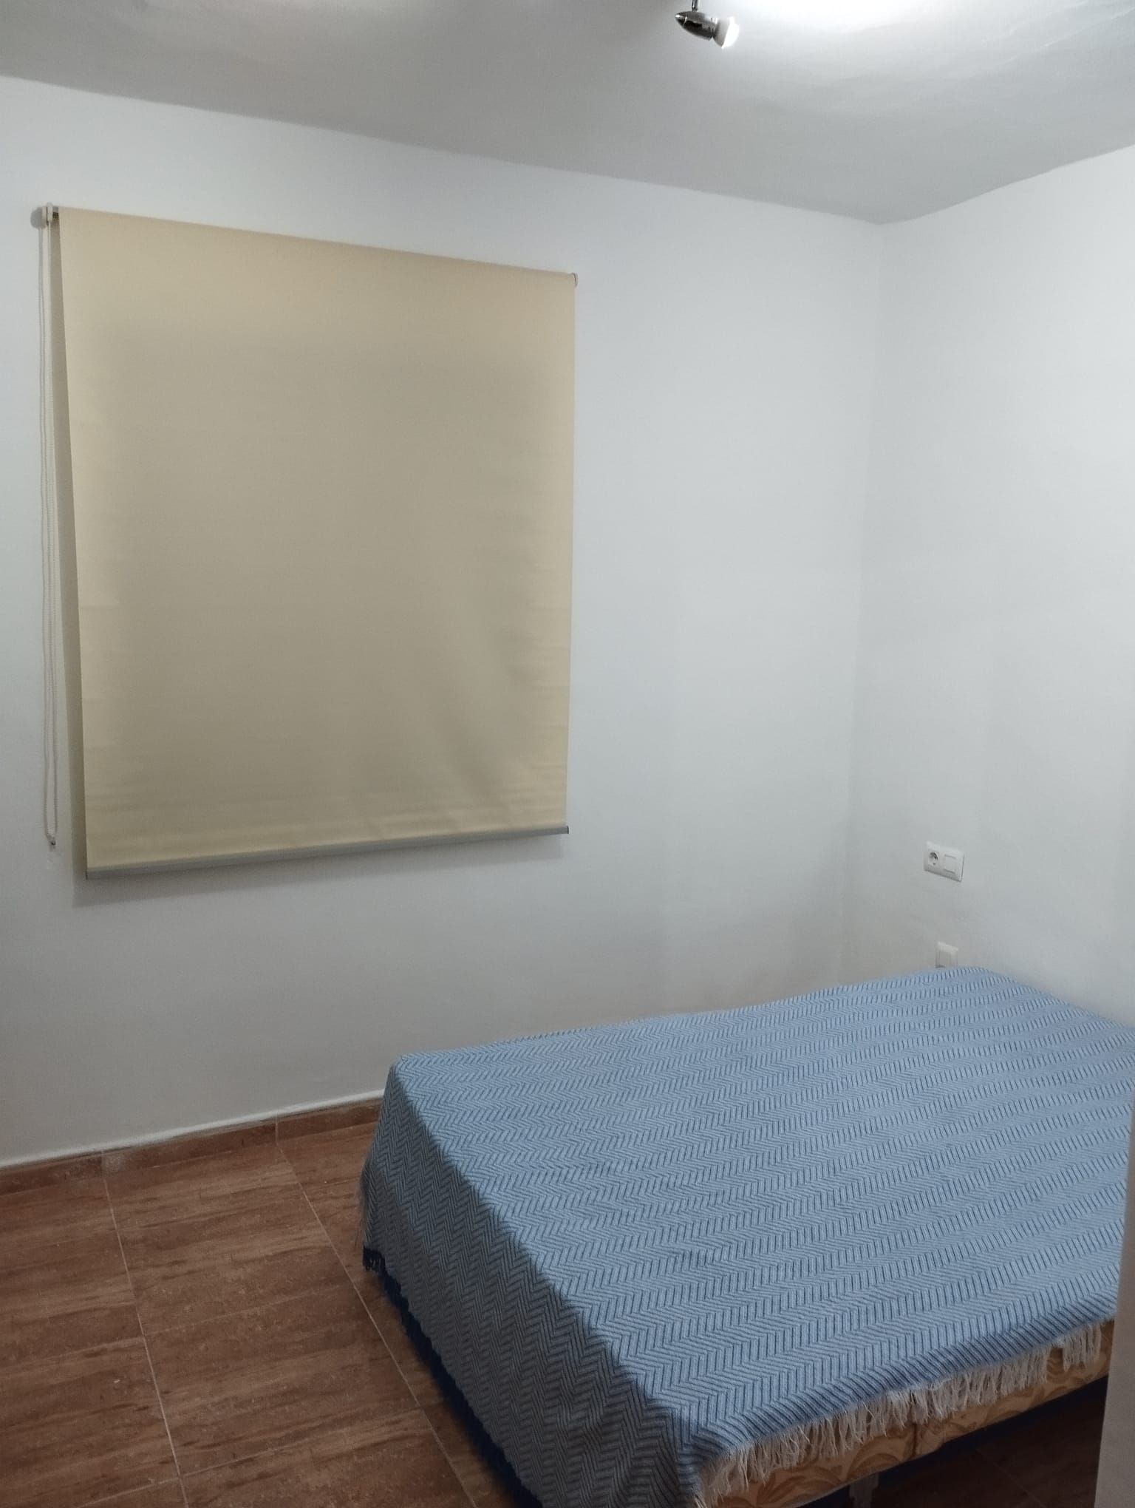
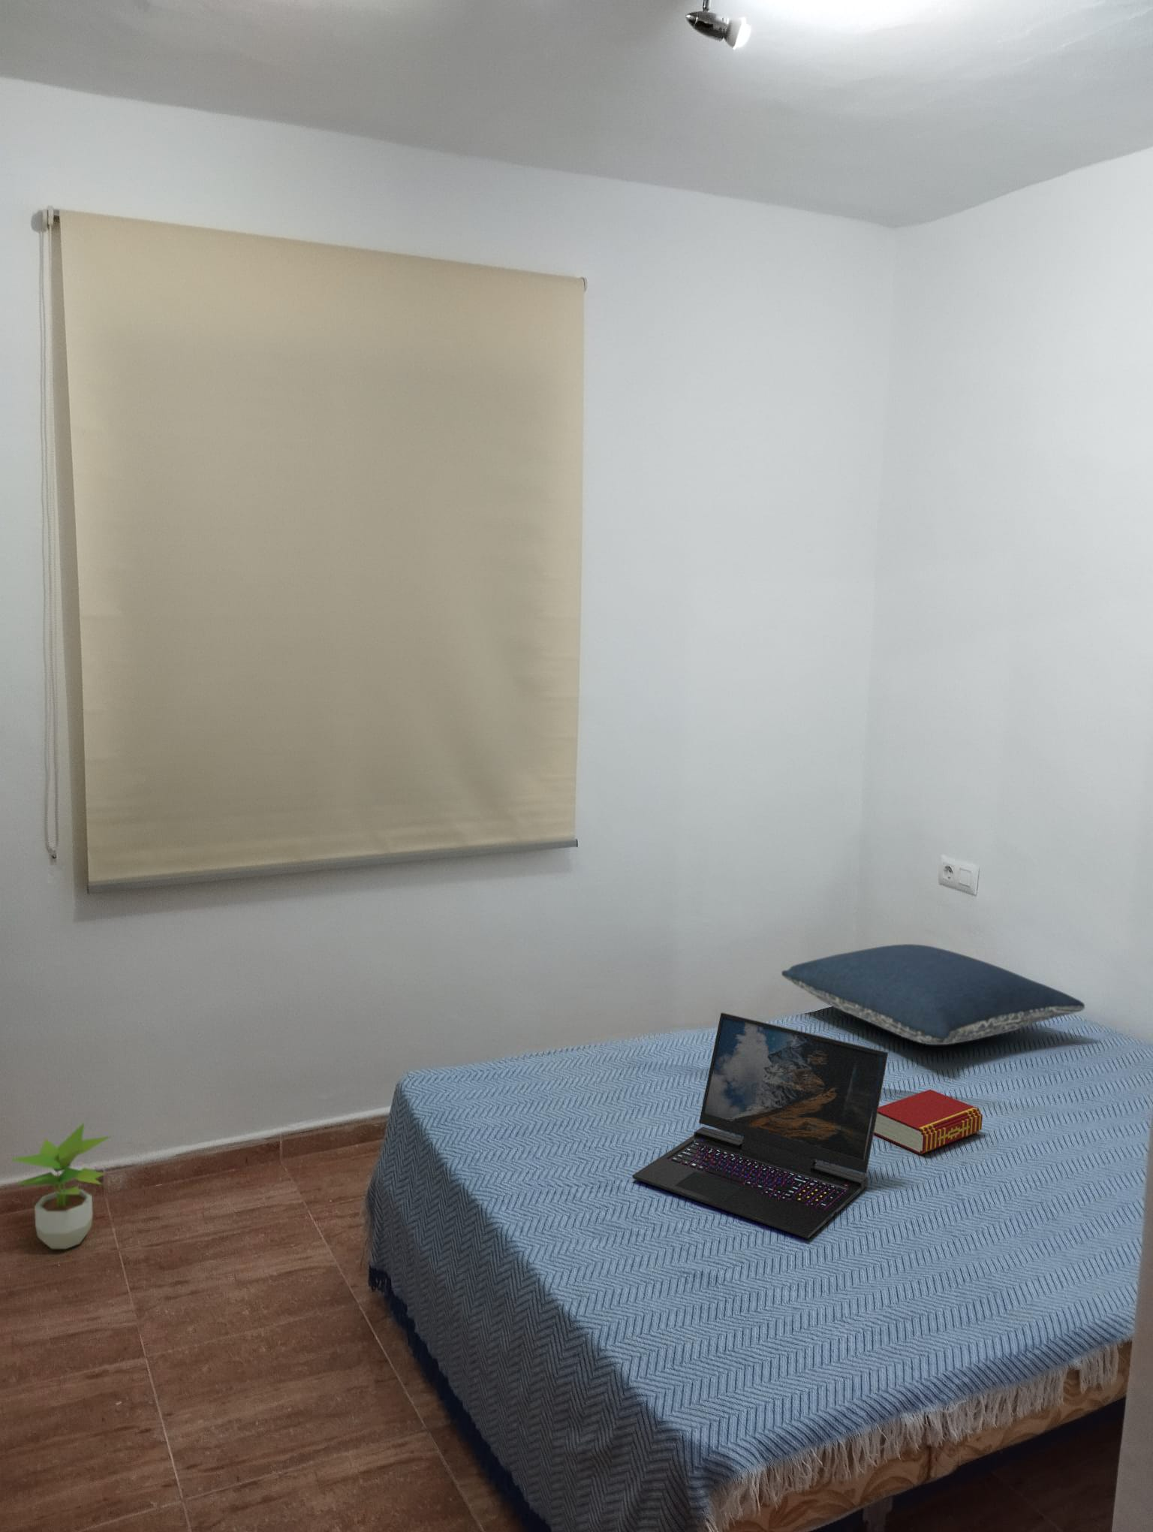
+ potted plant (62, 1183)
+ pillow (927, 989)
+ laptop (761, 1118)
+ book (927, 1121)
